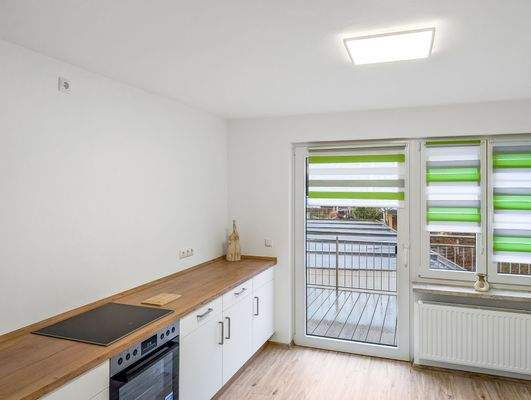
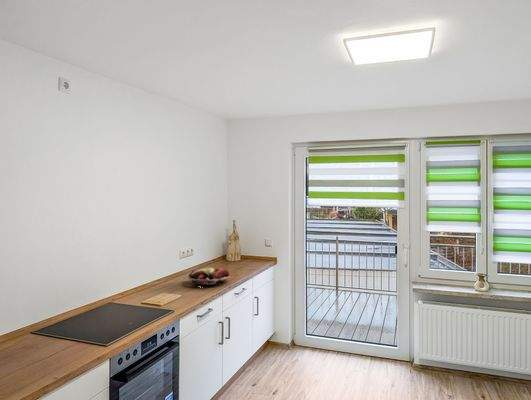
+ fruit basket (209, 275)
